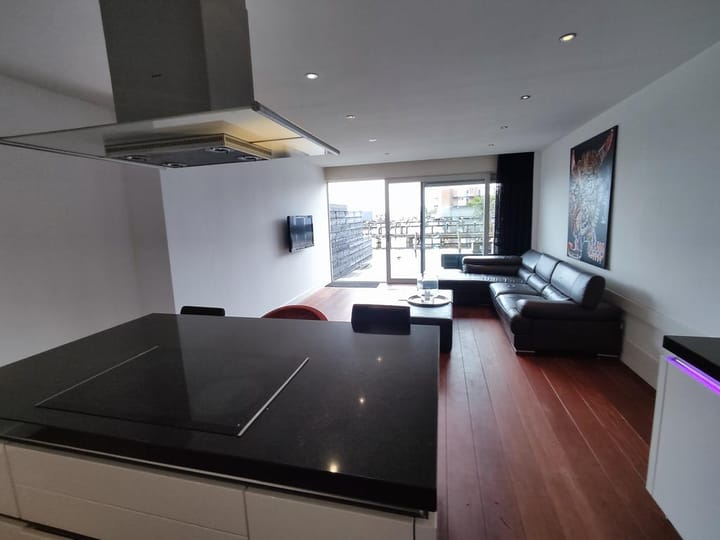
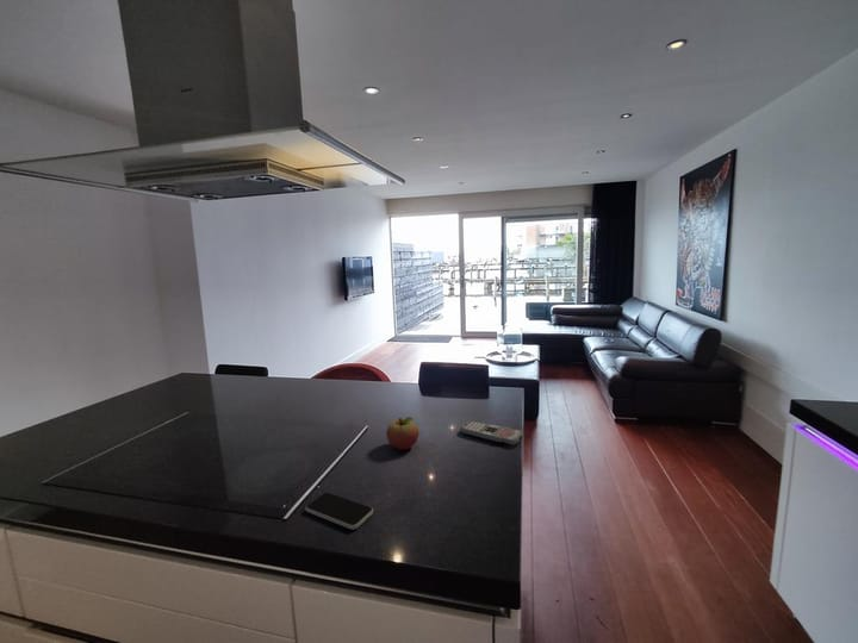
+ remote control (490, 432)
+ fruit (402, 430)
+ smartphone (338, 508)
